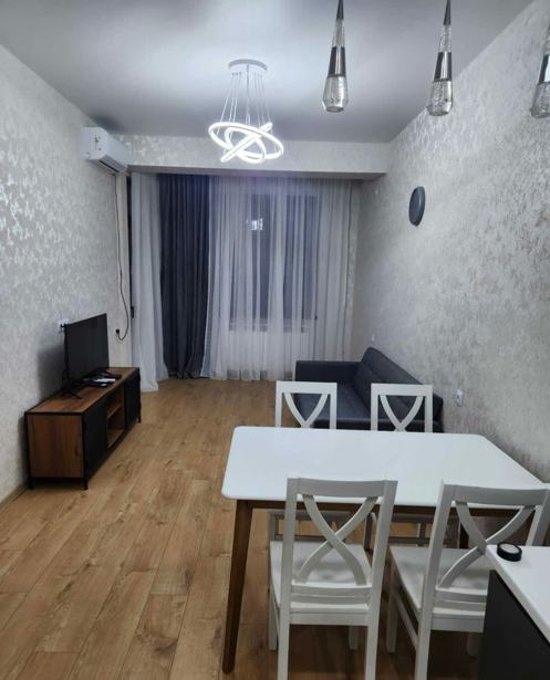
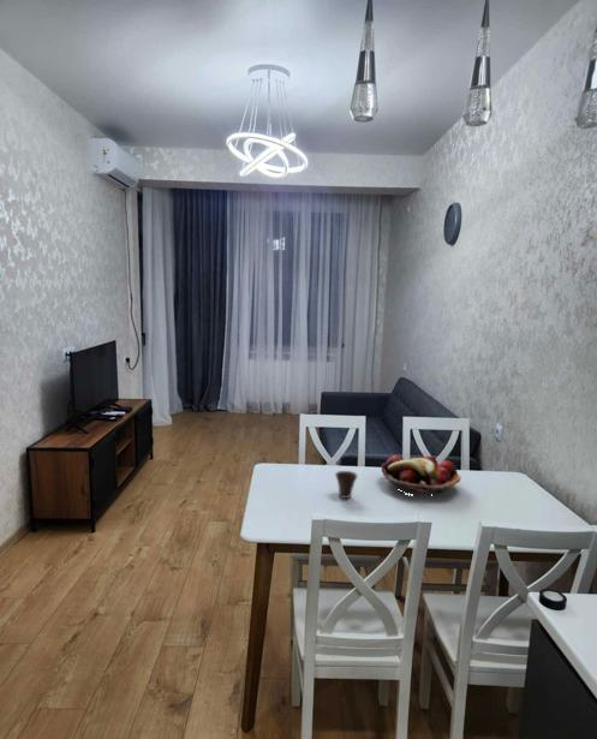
+ cup (345, 485)
+ fruit basket (420, 471)
